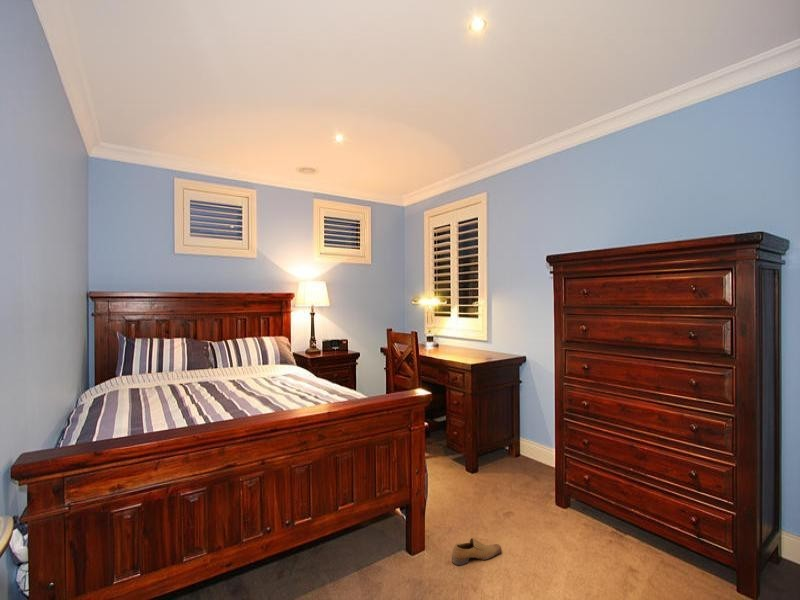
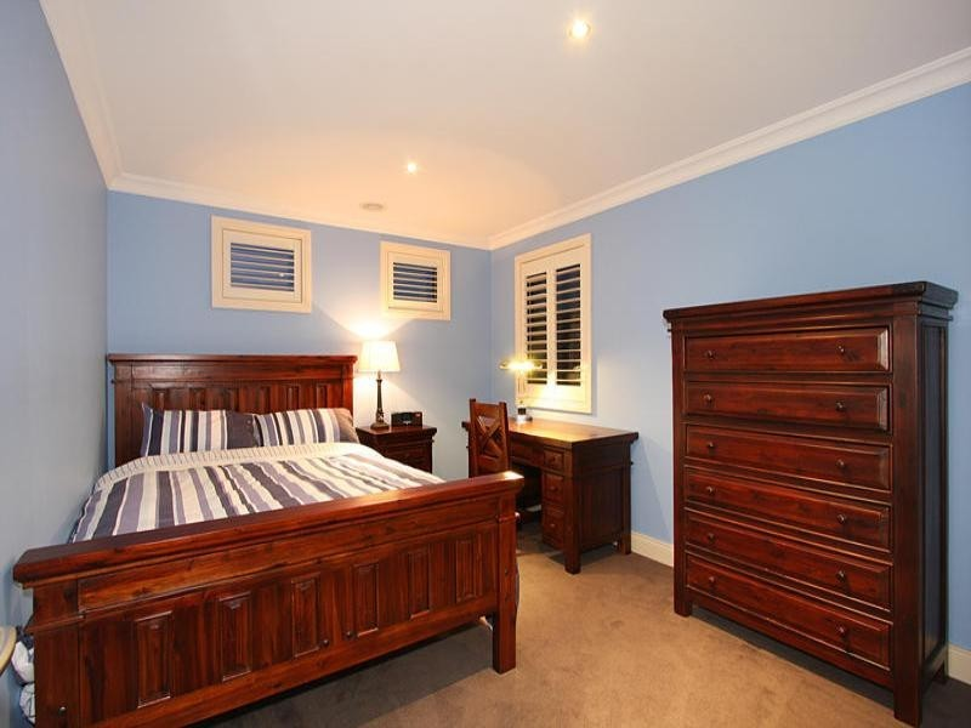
- shoe (476, 546)
